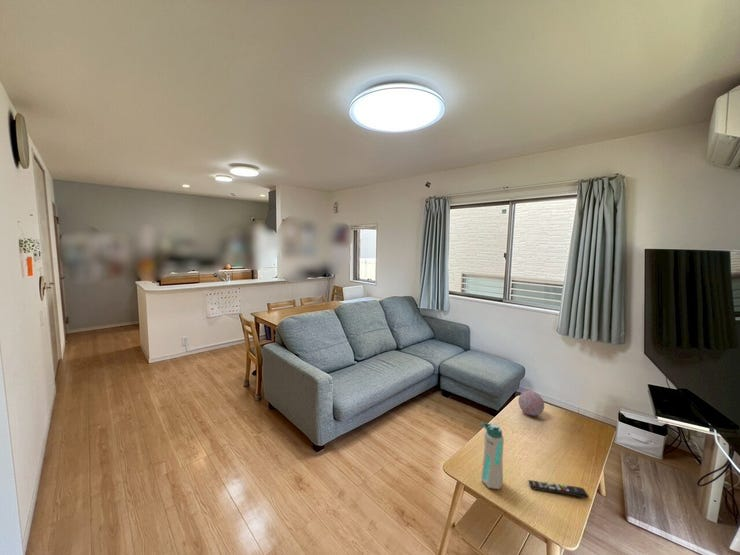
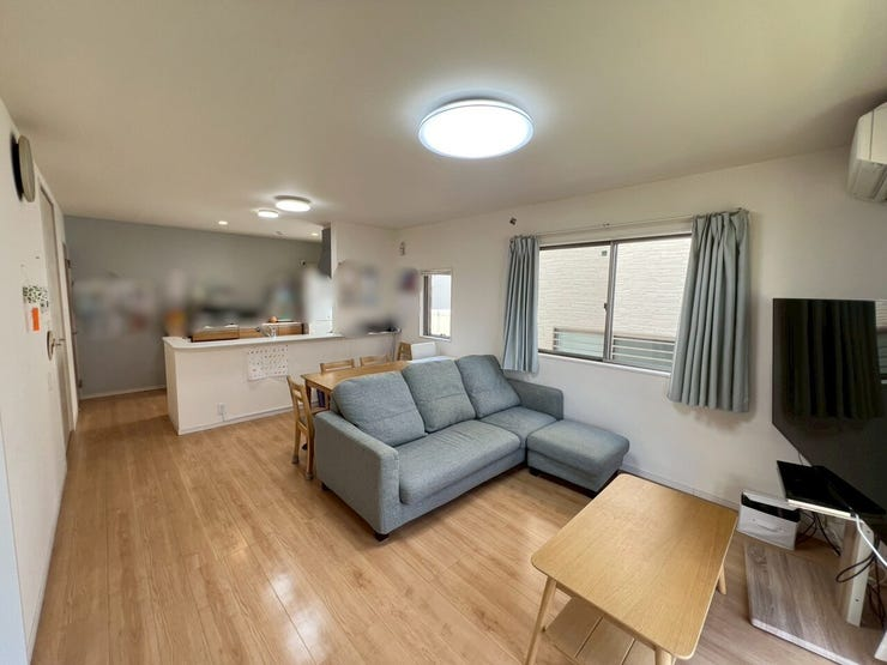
- water bottle (491, 454)
- remote control (557, 488)
- decorative orb (531, 403)
